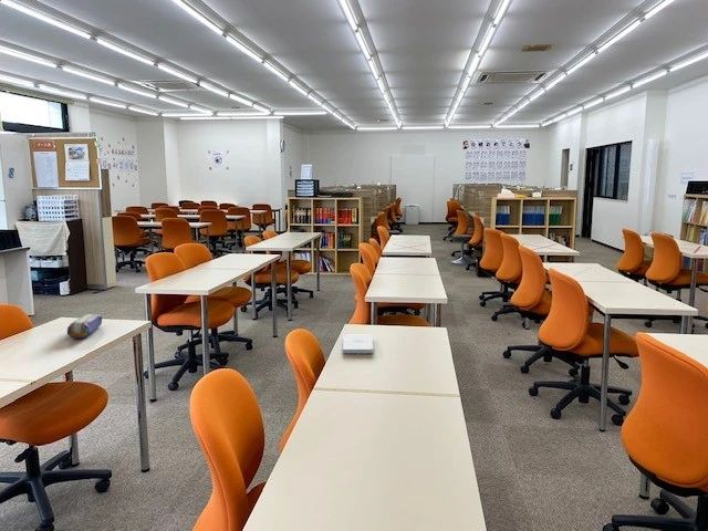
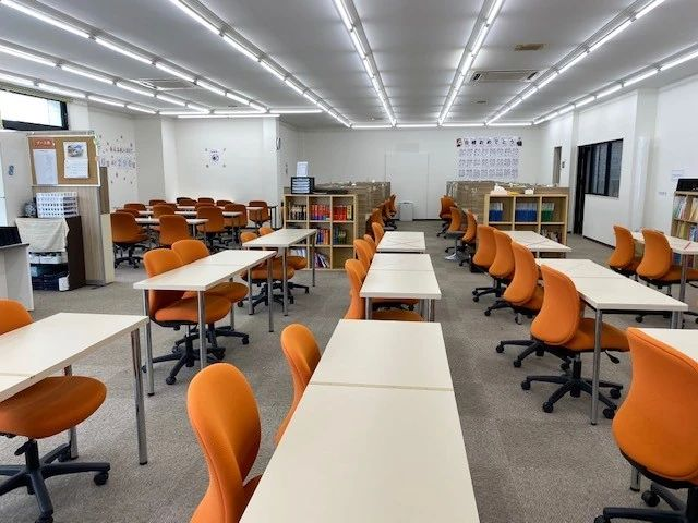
- notepad (357, 343)
- pencil case (84, 325)
